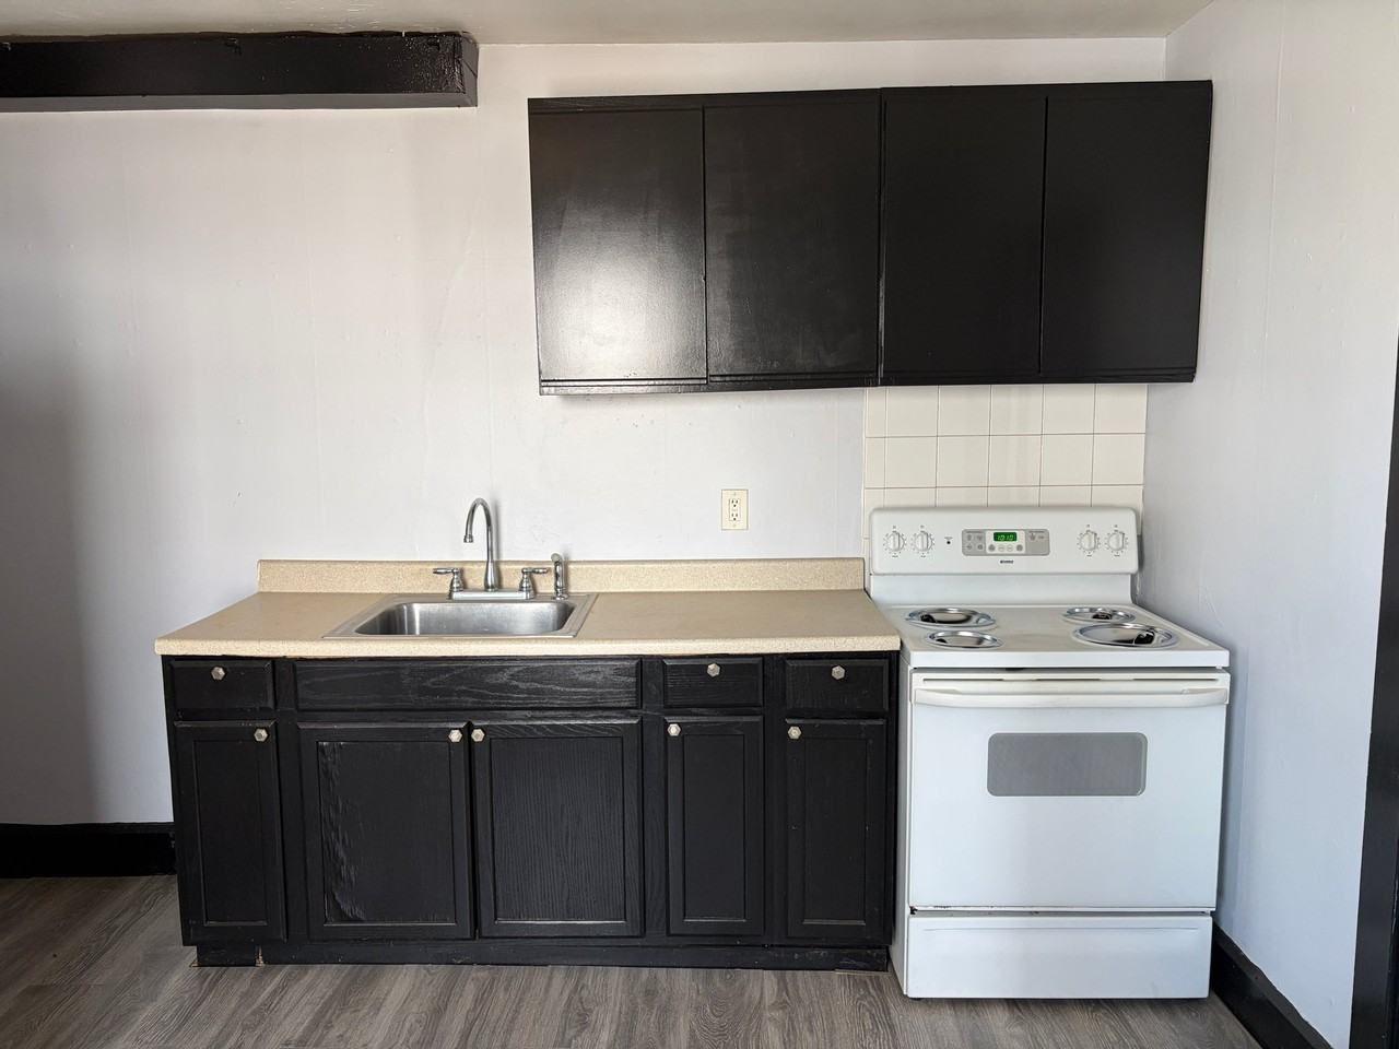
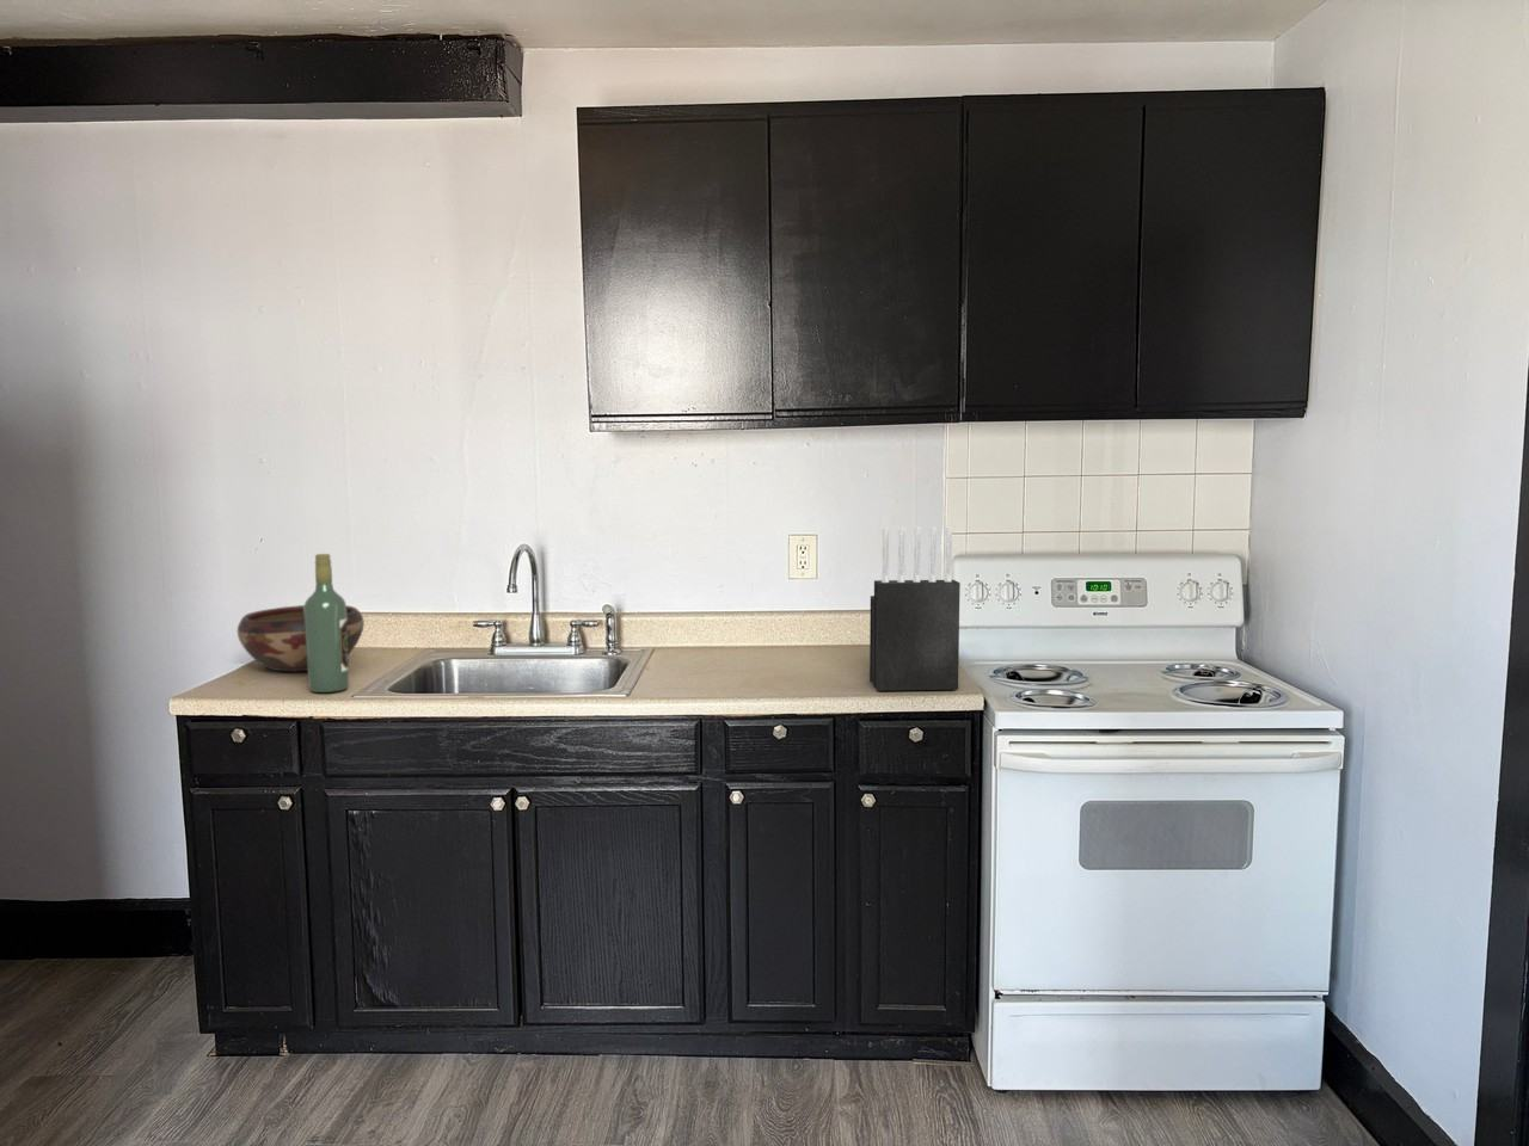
+ wine bottle (325, 622)
+ knife block (913, 606)
+ decorative bowl (302, 639)
